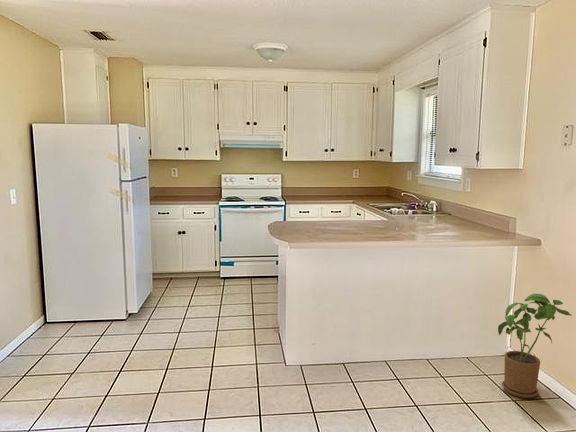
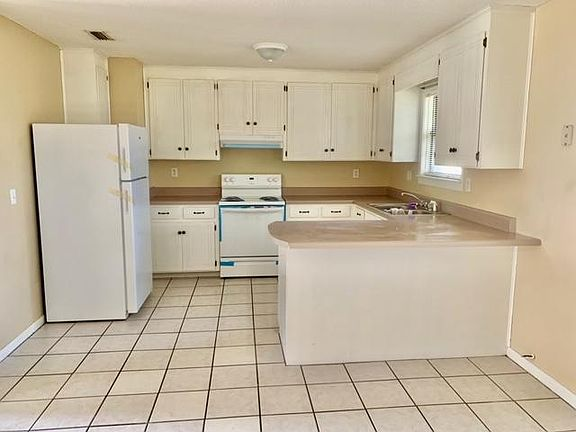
- house plant (524, 342)
